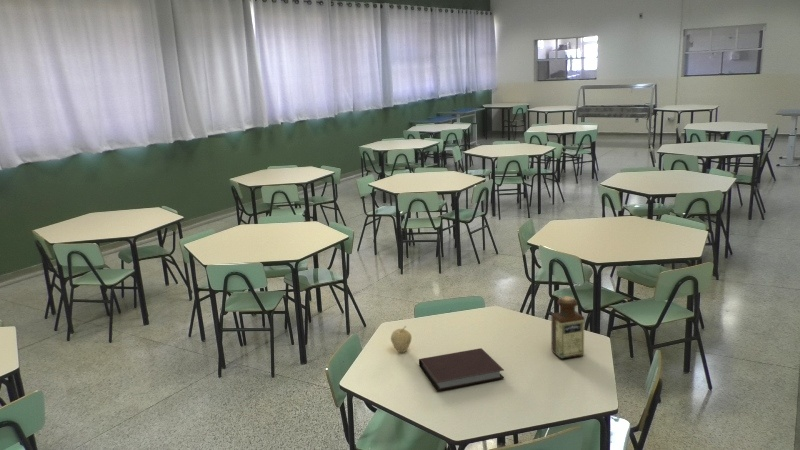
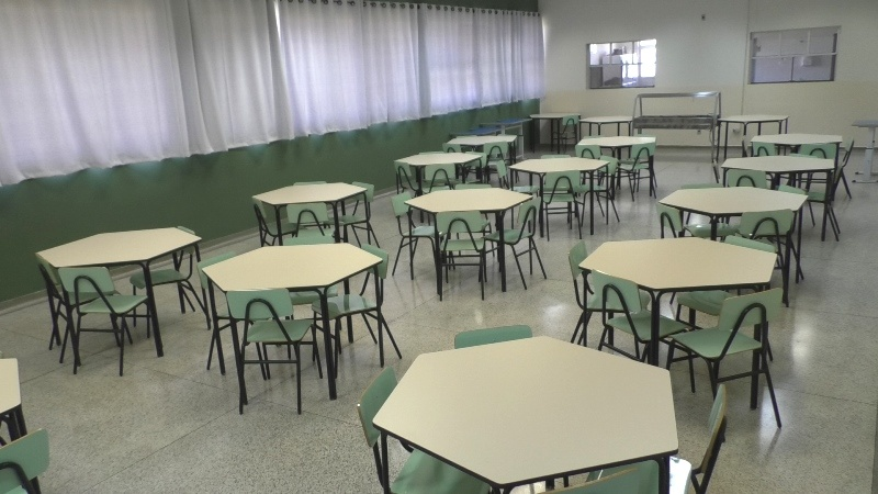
- notebook (460, 367)
- fruit (400, 338)
- bottle (567, 326)
